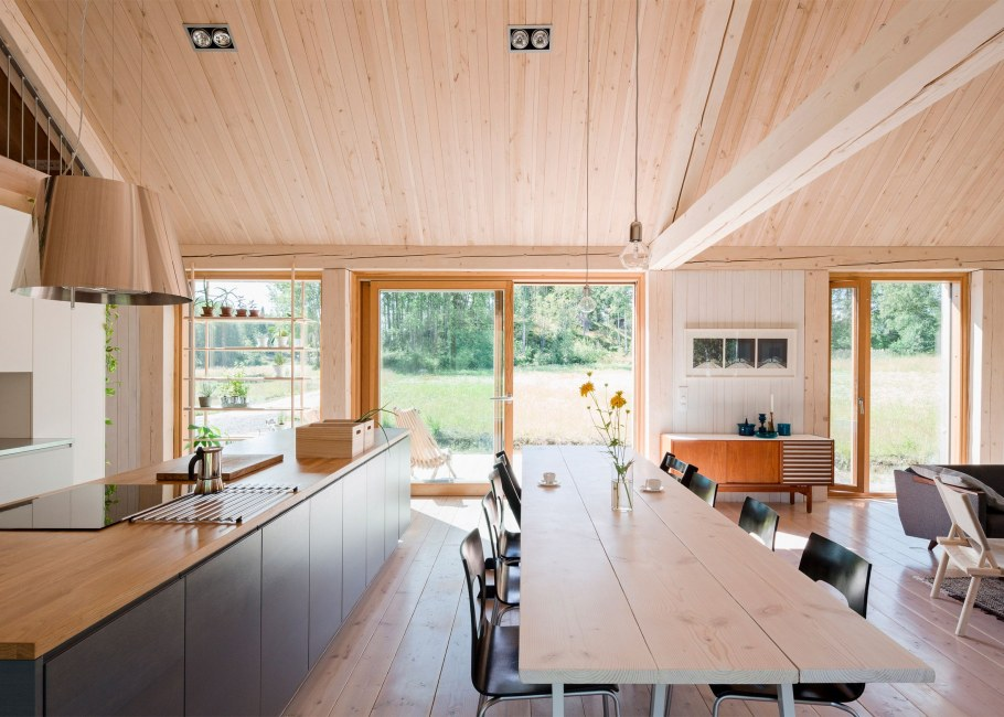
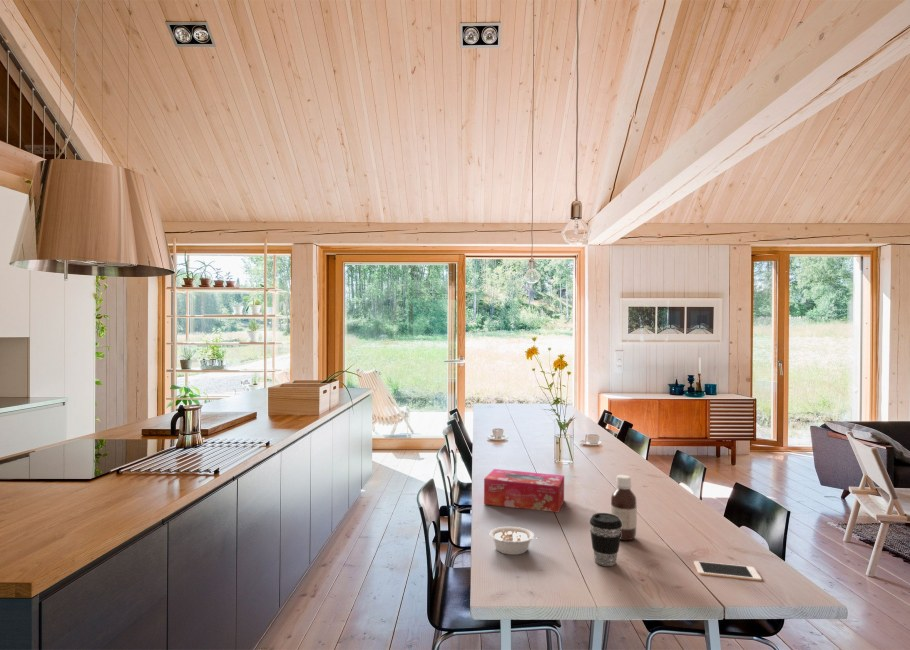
+ cell phone (726, 570)
+ tissue box (524, 489)
+ bottle (623, 506)
+ legume (513, 540)
+ coffee cup (605, 539)
